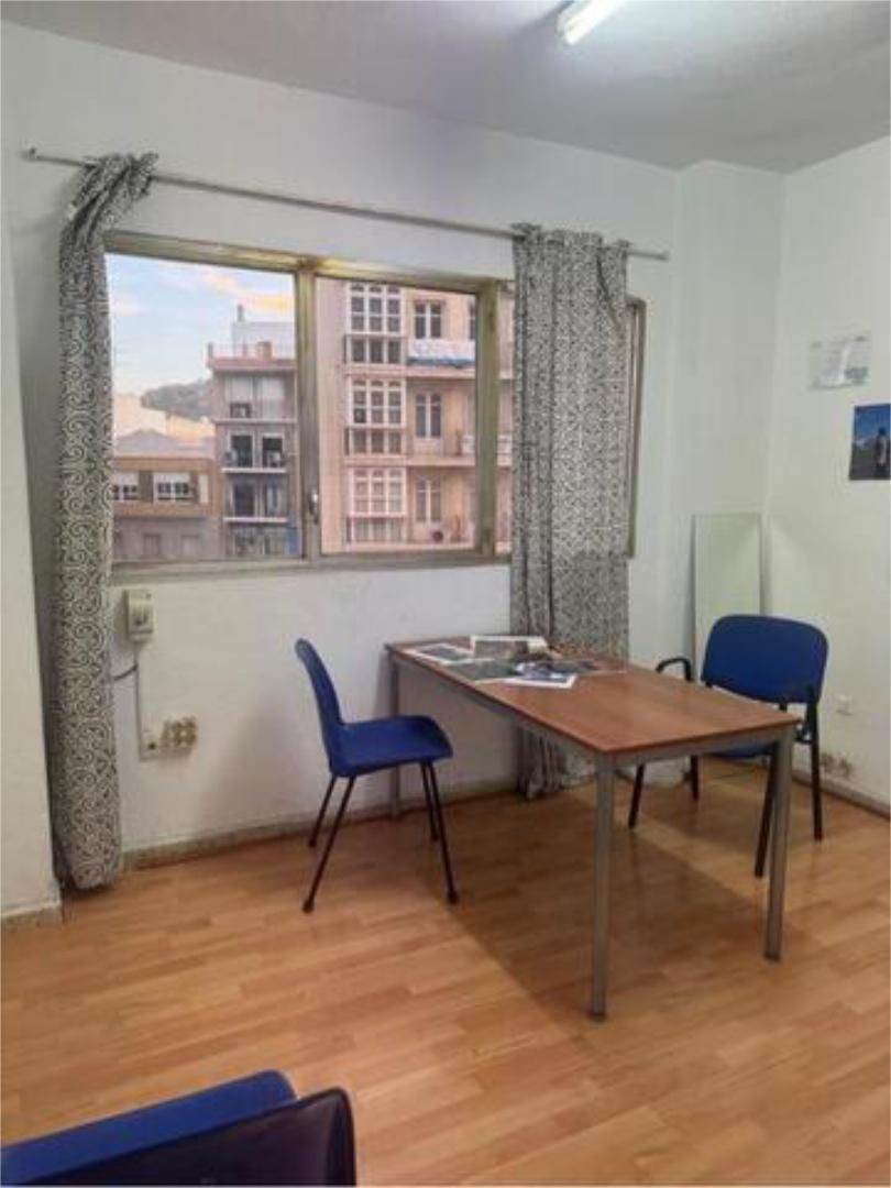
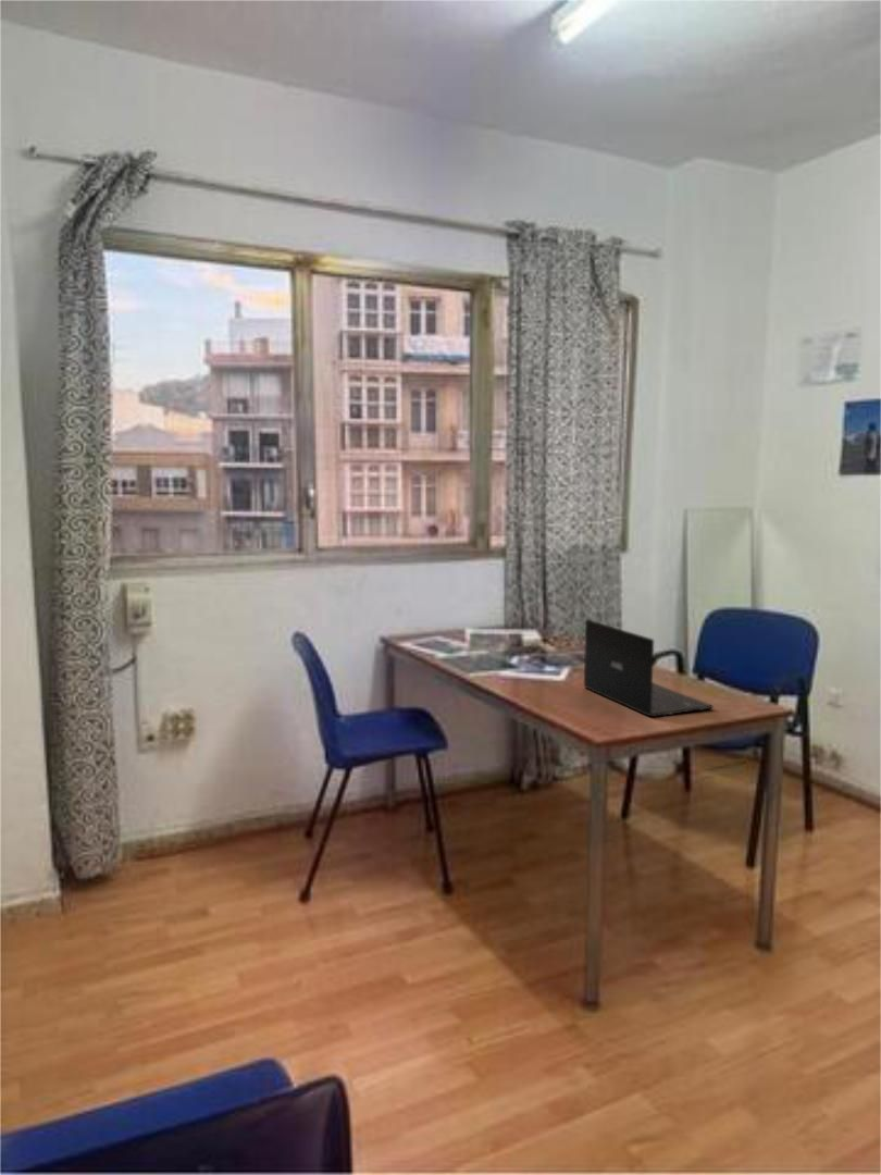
+ laptop (646, 661)
